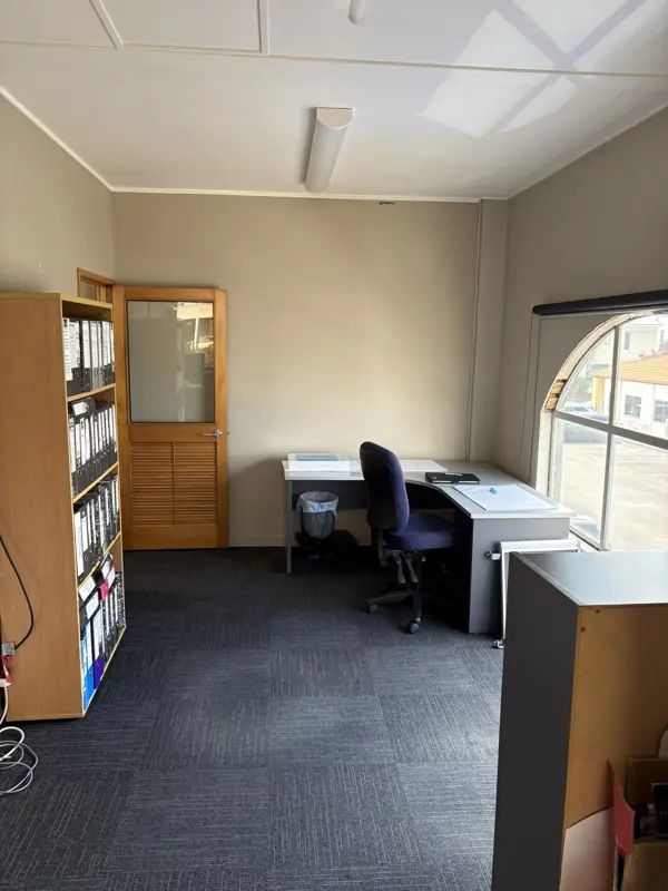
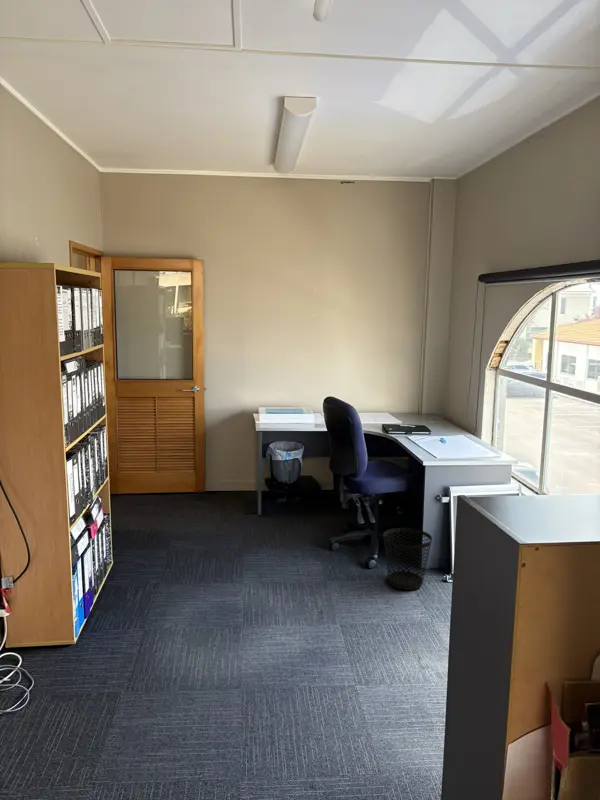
+ wastebasket (406, 560)
